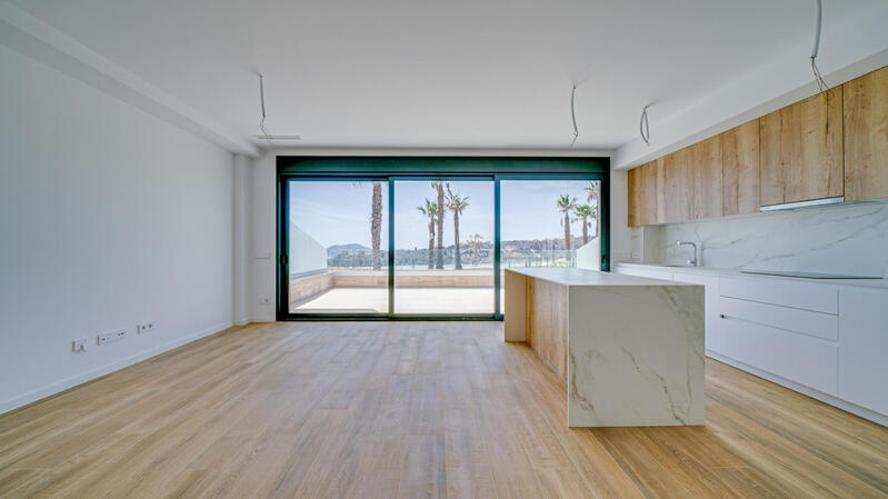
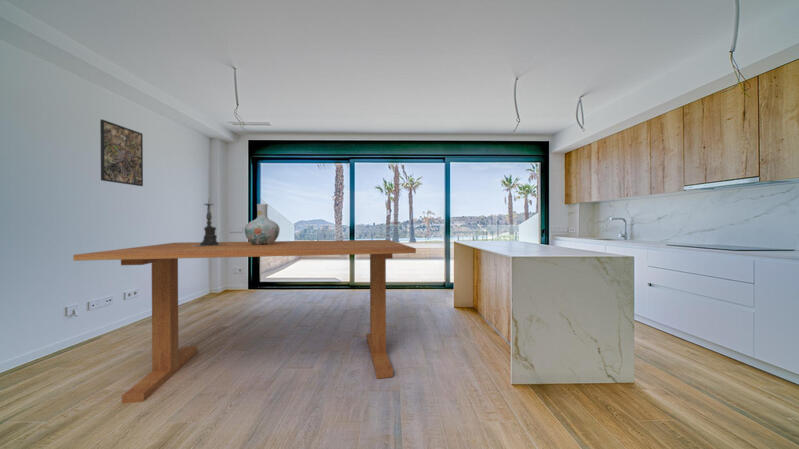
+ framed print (123, 155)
+ candle holder (209, 220)
+ dining table (278, 255)
+ vase (262, 224)
